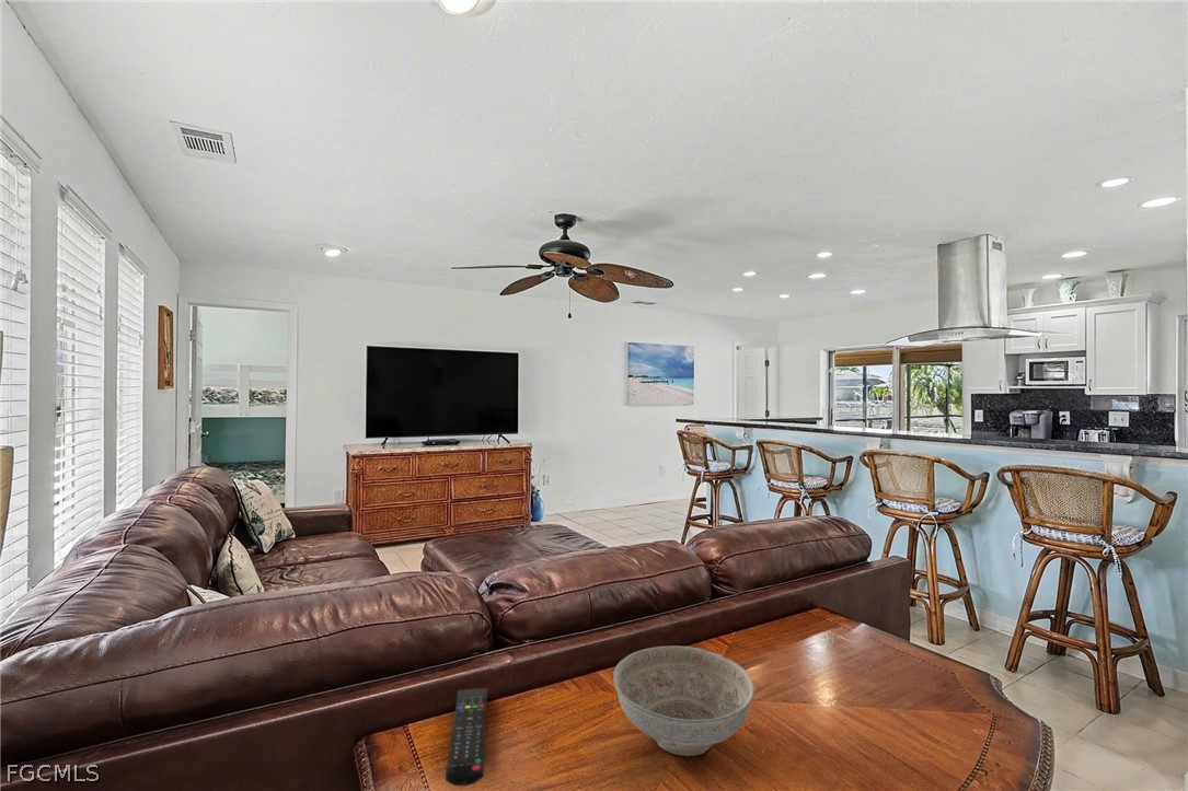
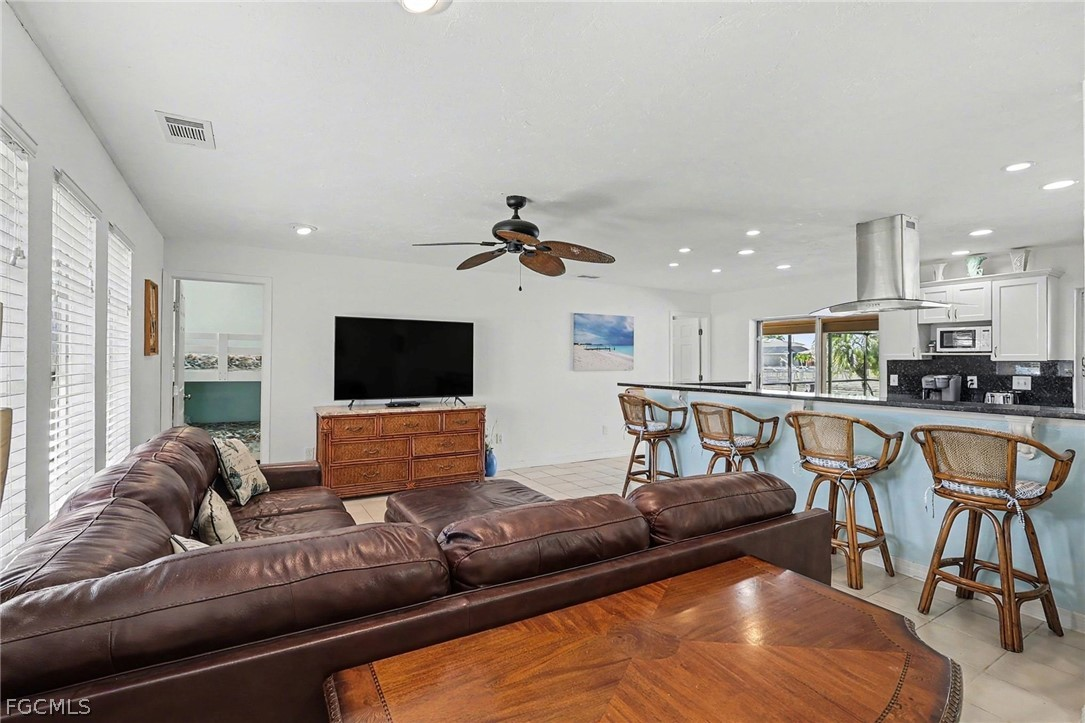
- decorative bowl (682, 707)
- remote control (469, 731)
